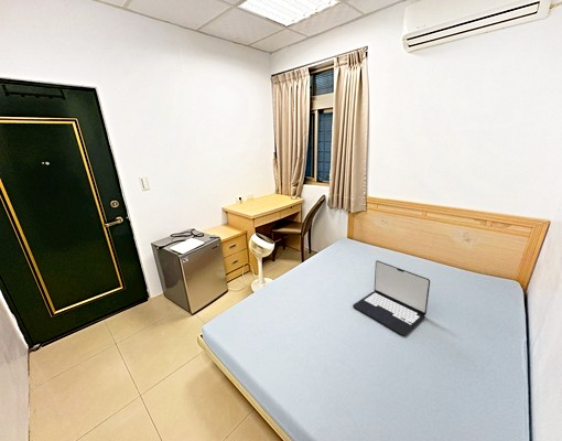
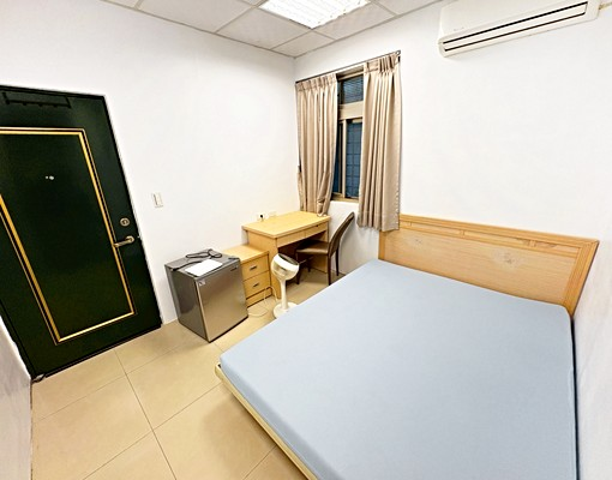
- laptop (388, 293)
